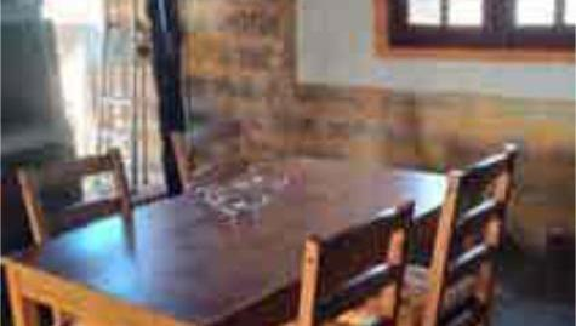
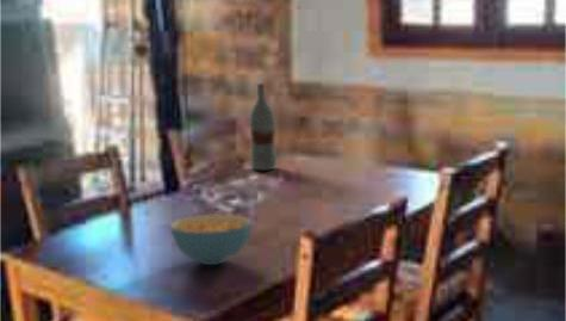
+ bottle (262, 125)
+ cereal bowl (211, 242)
